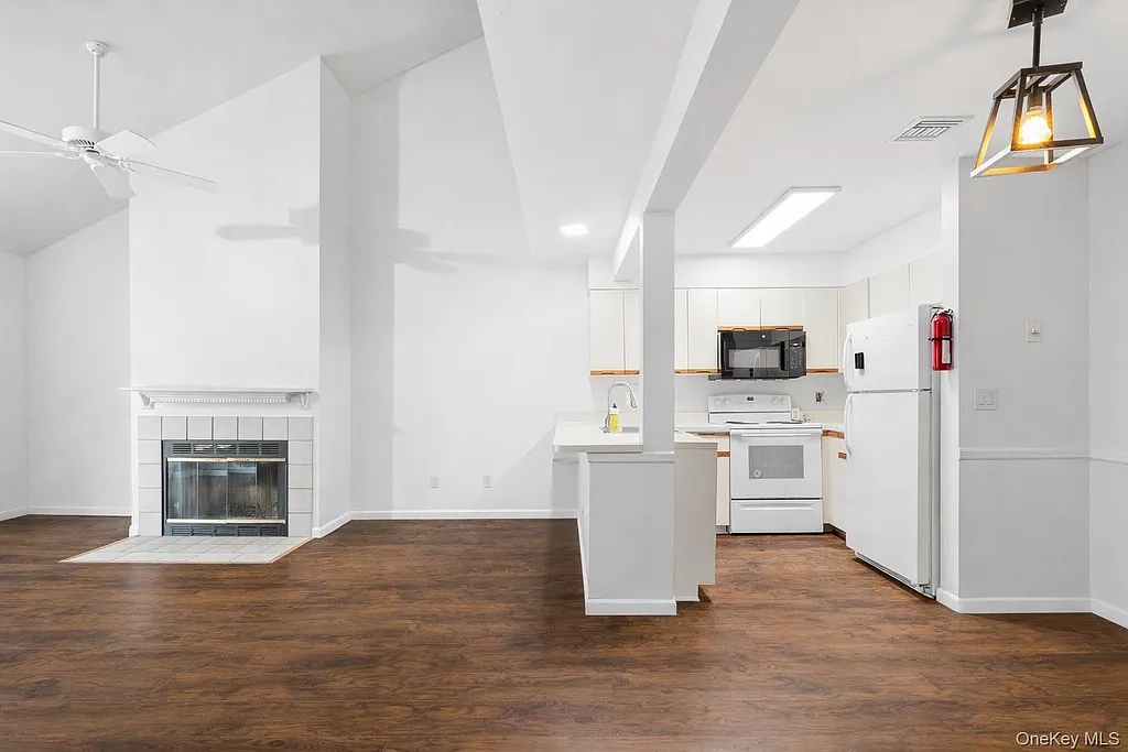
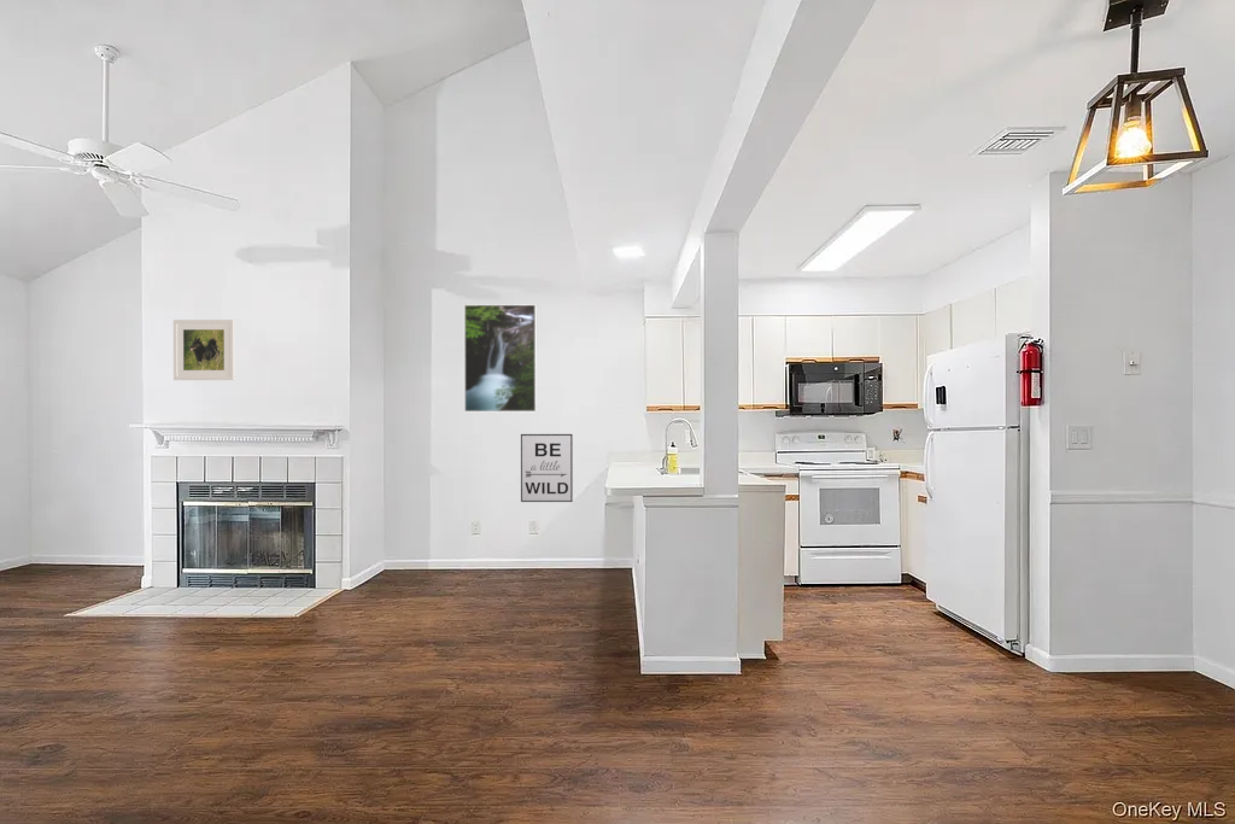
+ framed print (204, 350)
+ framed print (499, 357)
+ wall art (546, 467)
